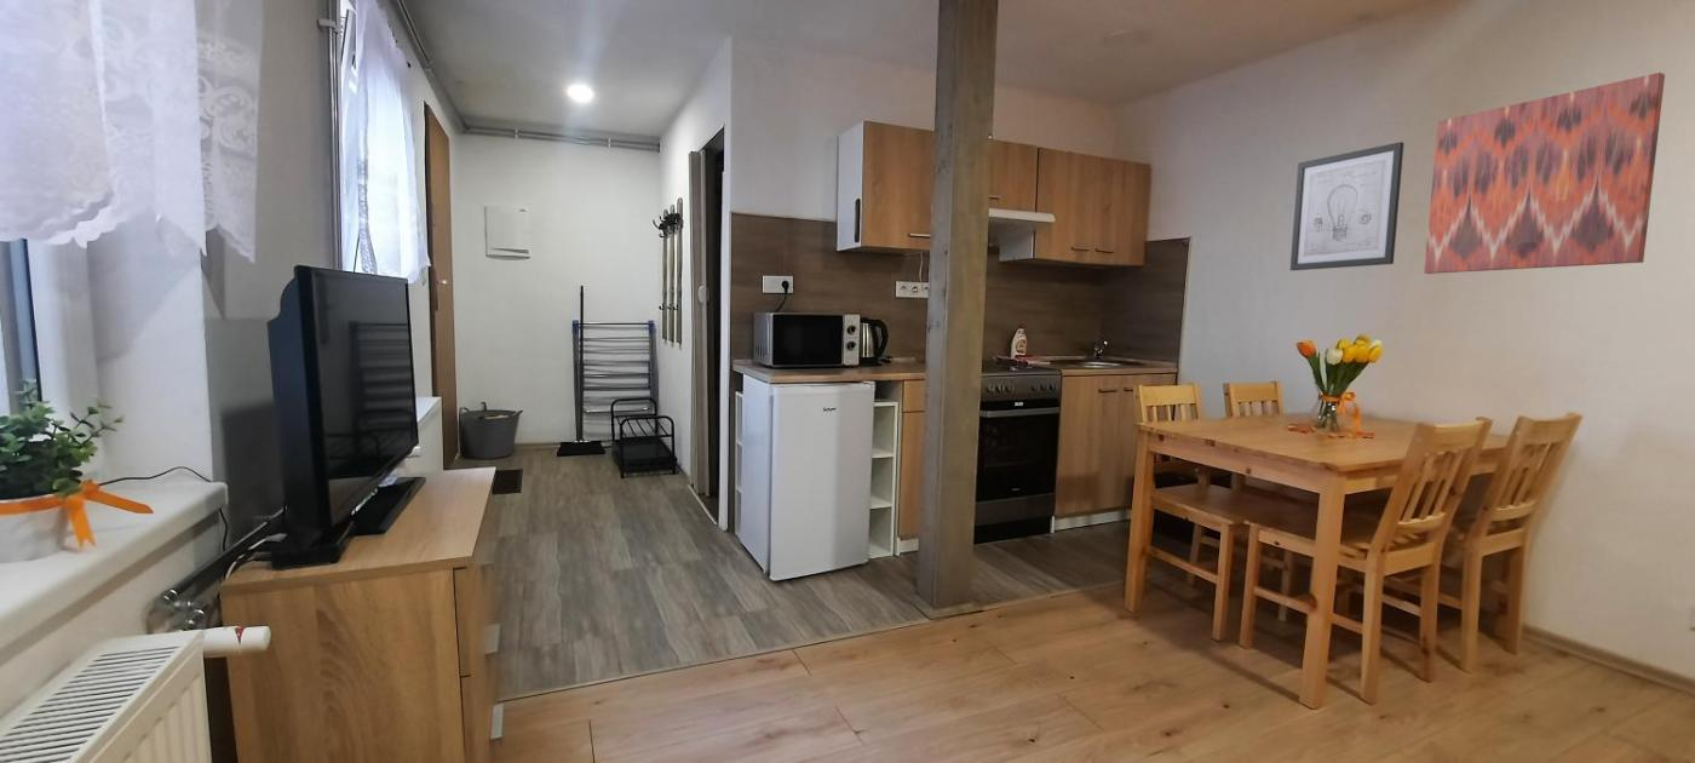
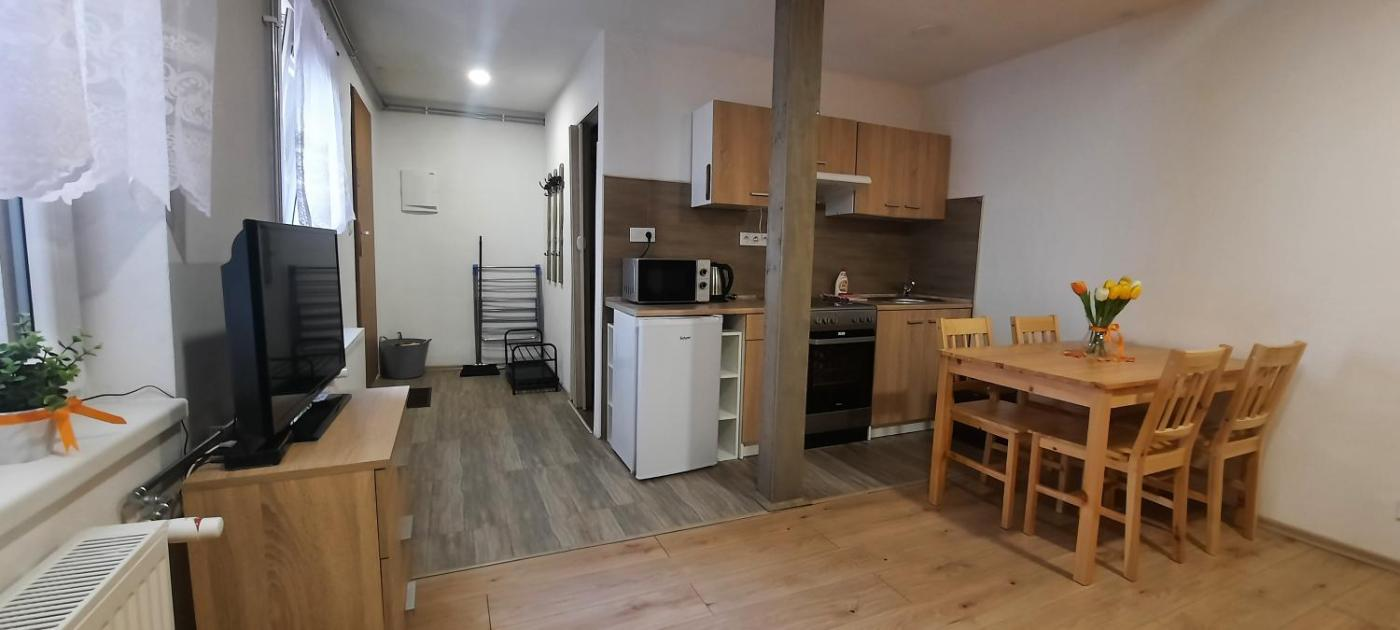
- wall art (1343, 211)
- wall art (1530, 184)
